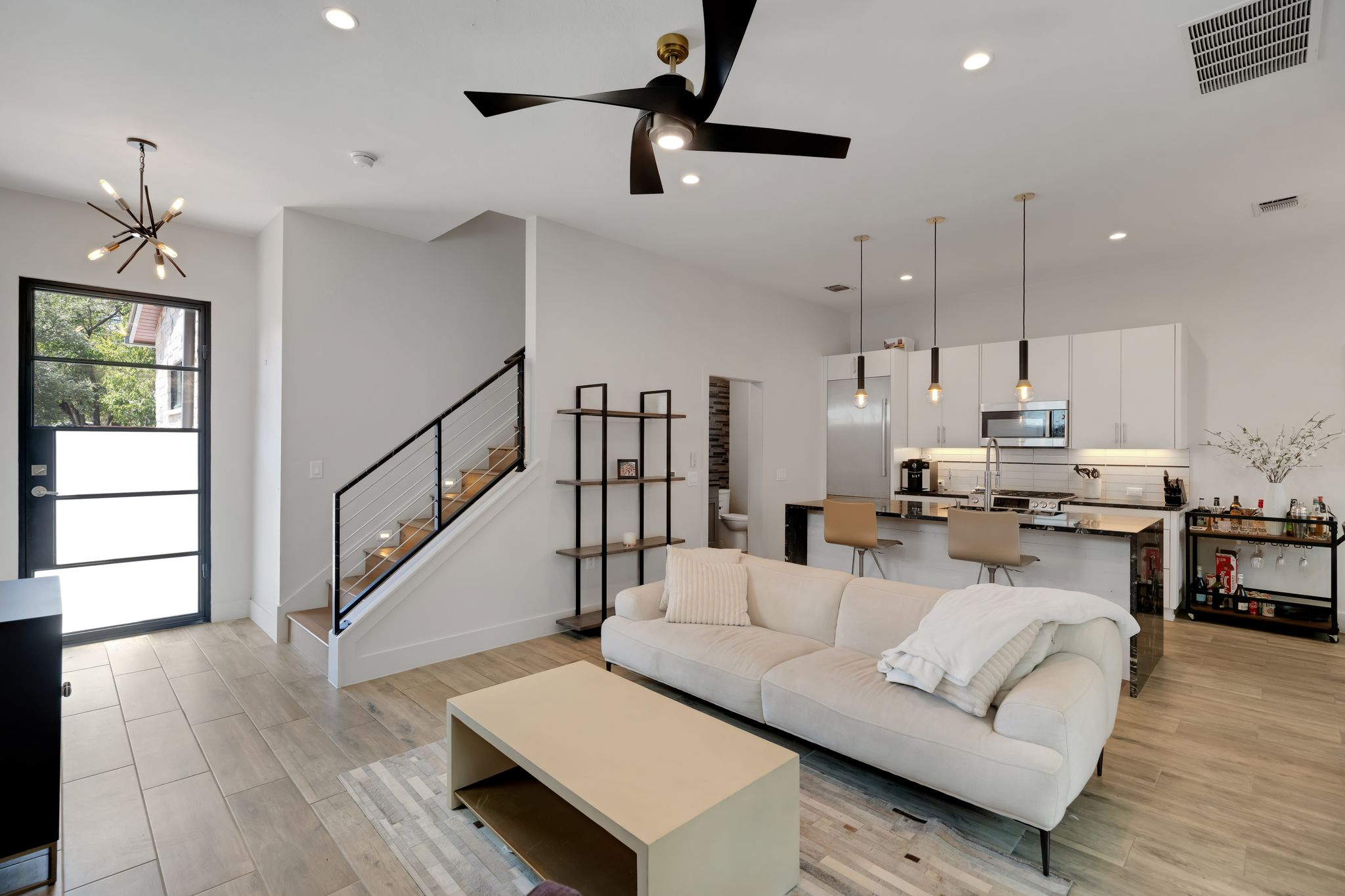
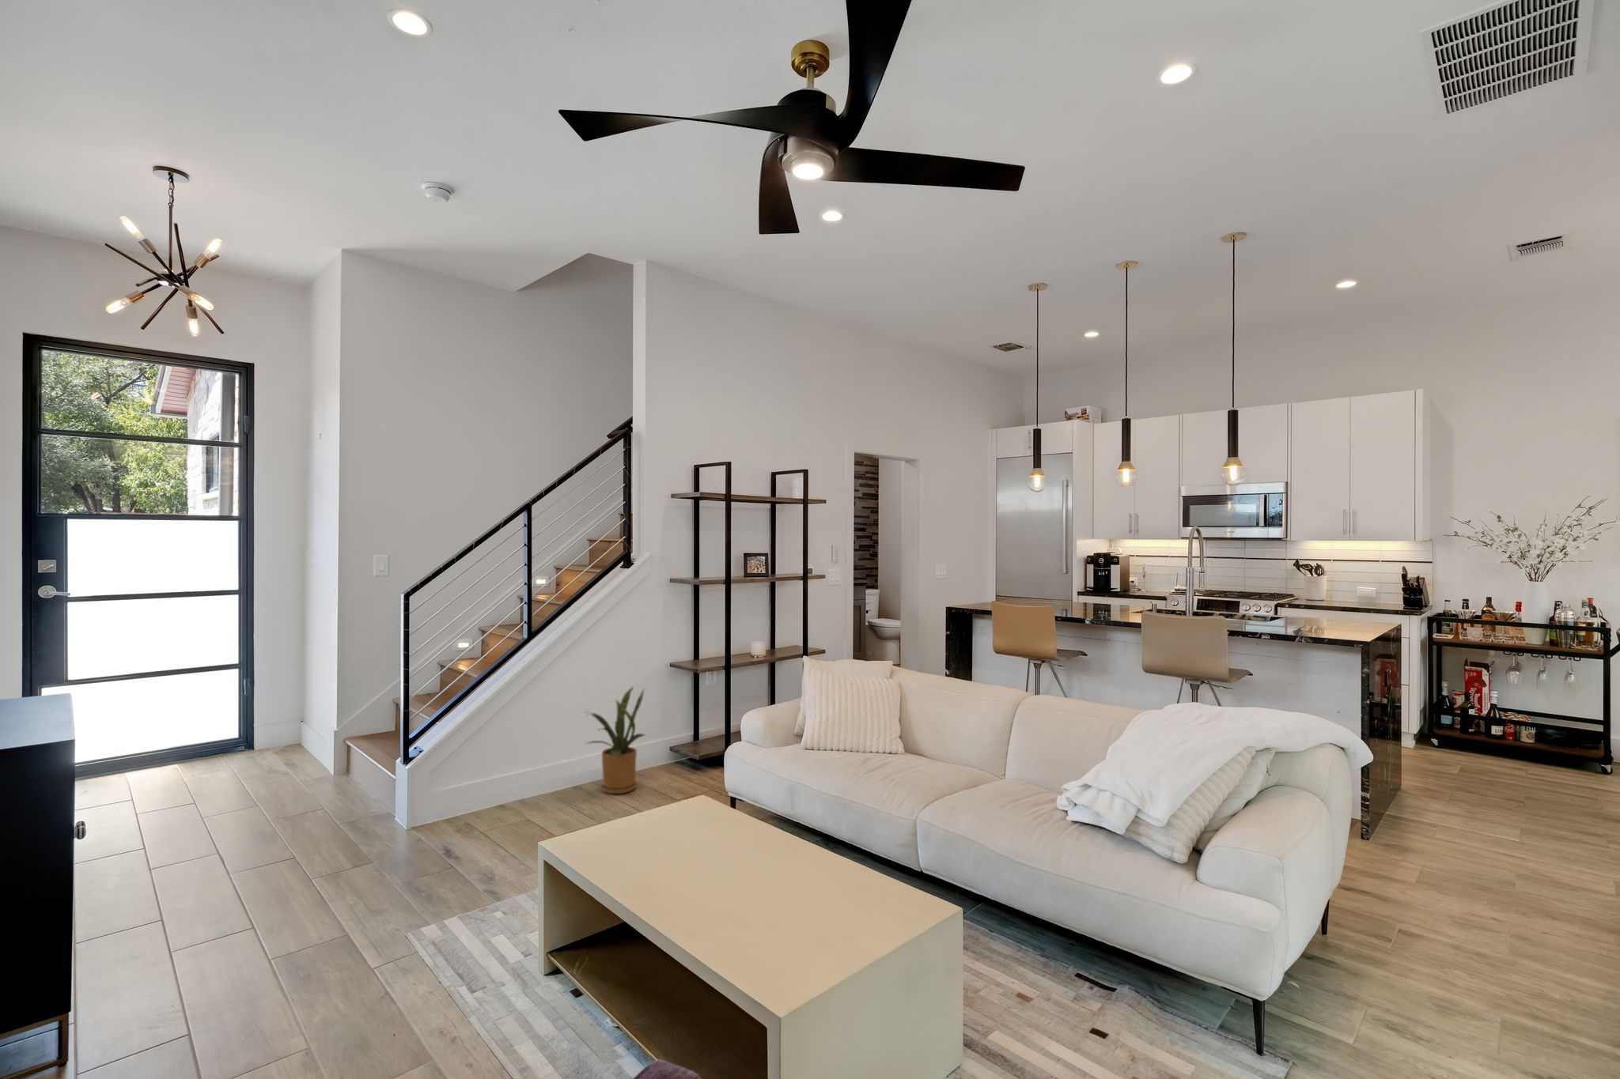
+ house plant (614, 739)
